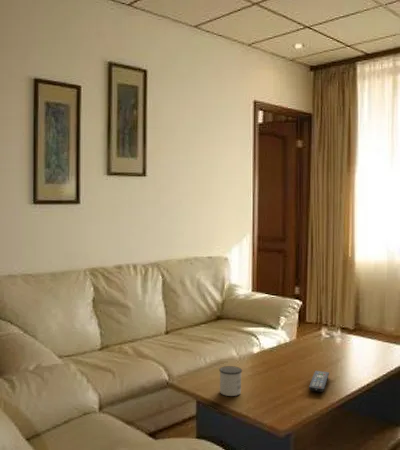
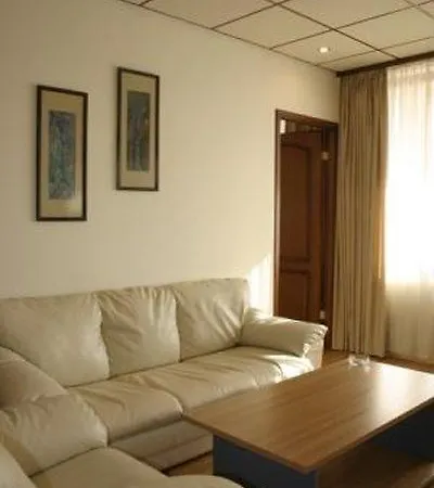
- remote control (319, 380)
- mug (230, 379)
